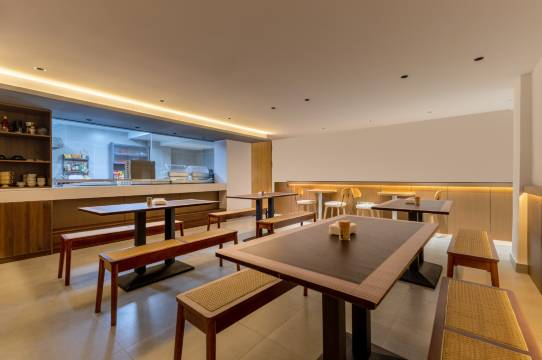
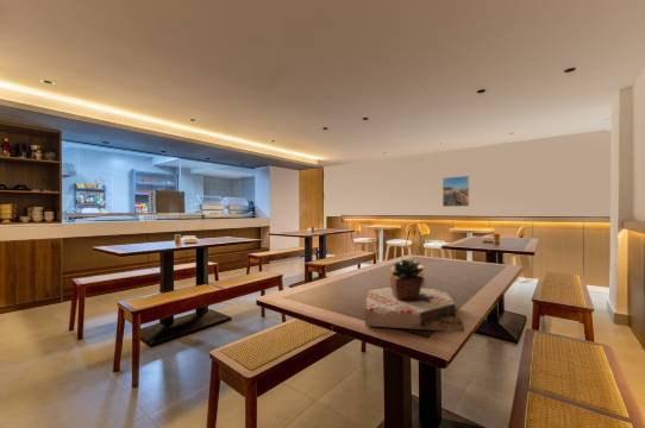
+ succulent plant (408, 287)
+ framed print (455, 191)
